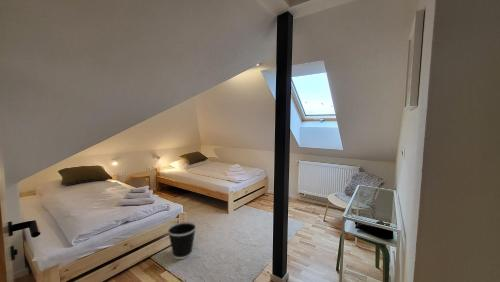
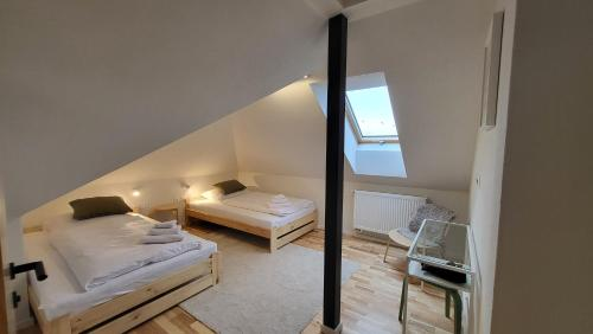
- wastebasket (182, 240)
